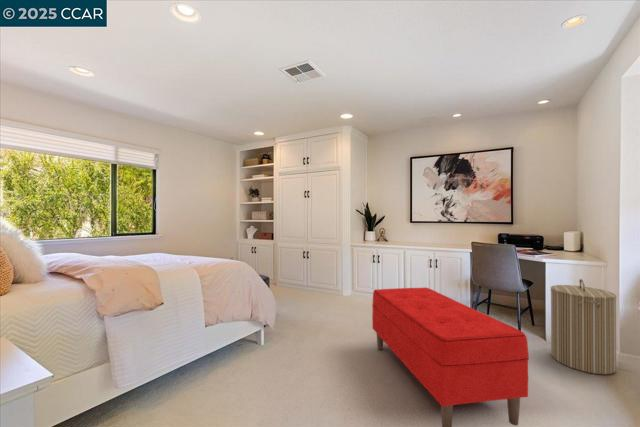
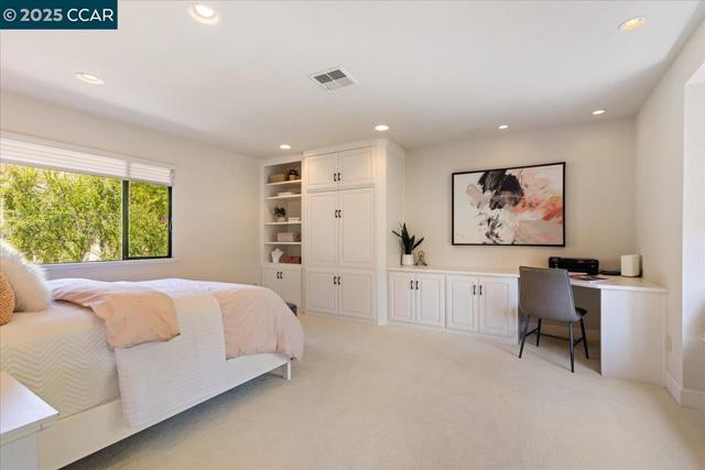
- bench (432, 342)
- laundry hamper (581, 320)
